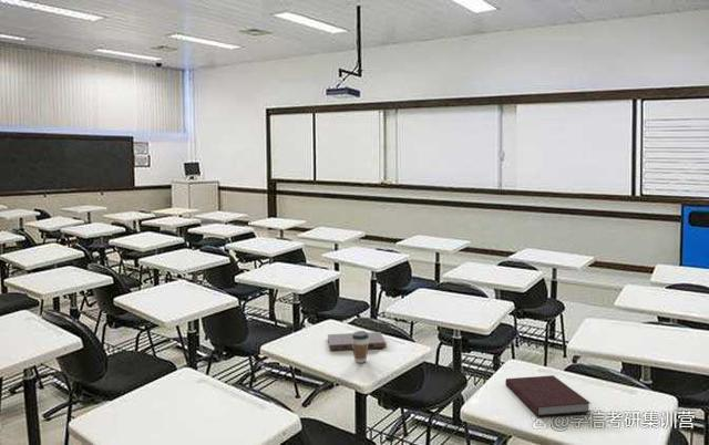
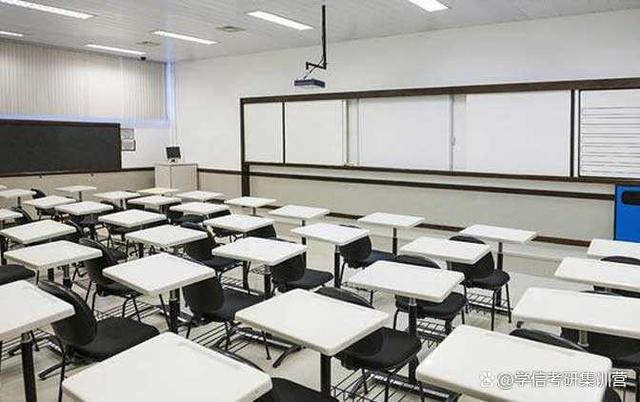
- coffee cup (360, 346)
- notebook (545, 394)
- book (351, 340)
